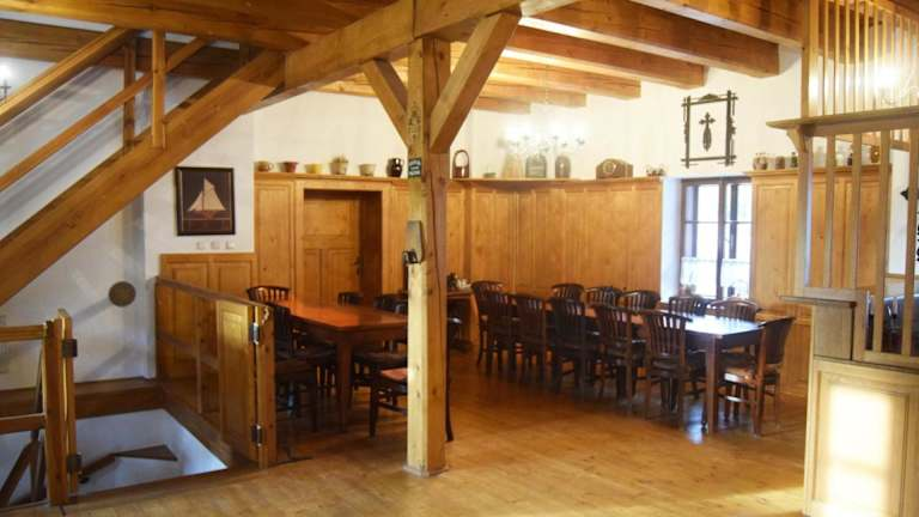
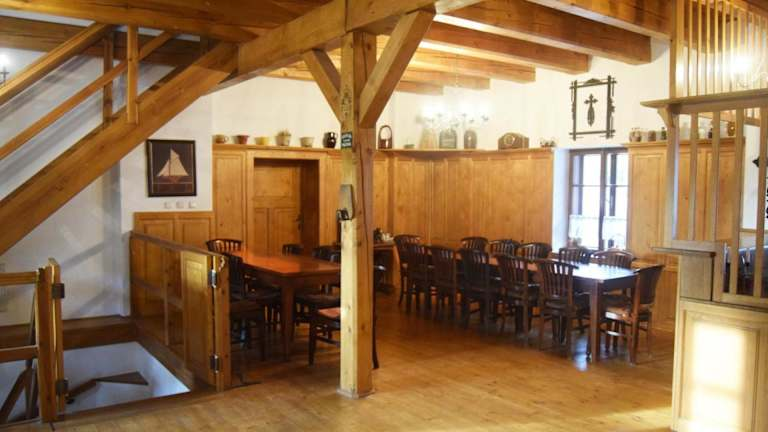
- decorative plate (122, 293)
